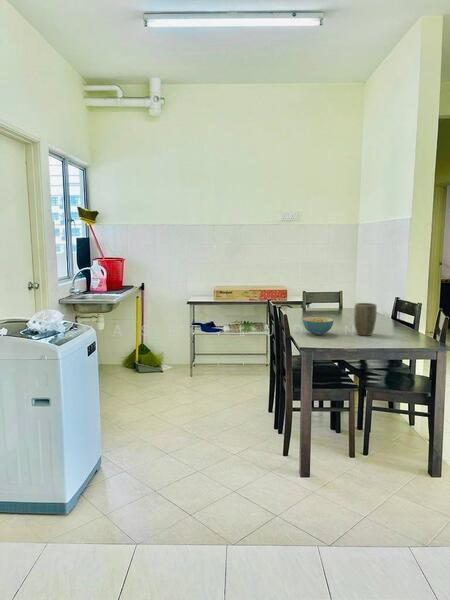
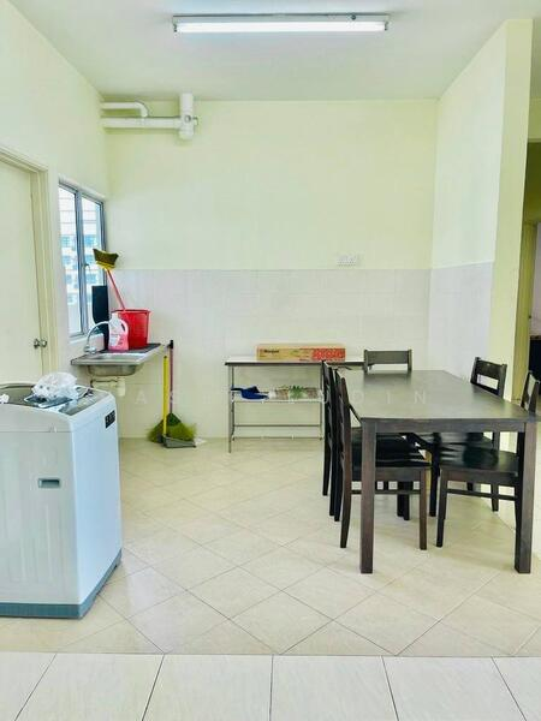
- plant pot (365, 319)
- cereal bowl (317, 326)
